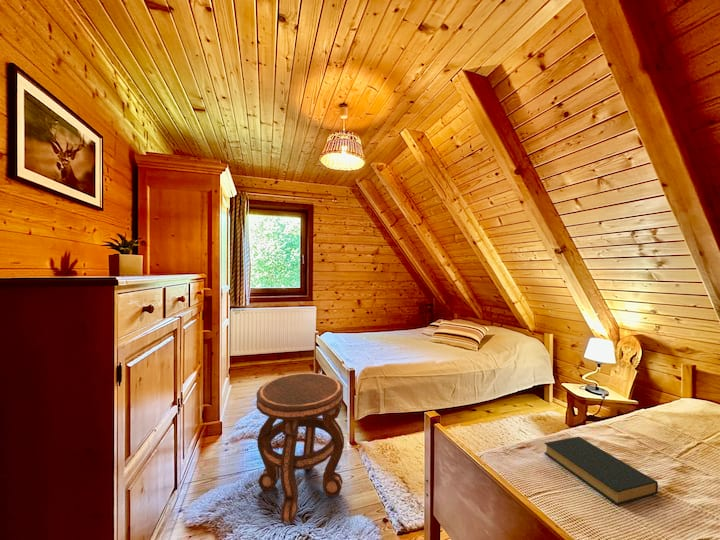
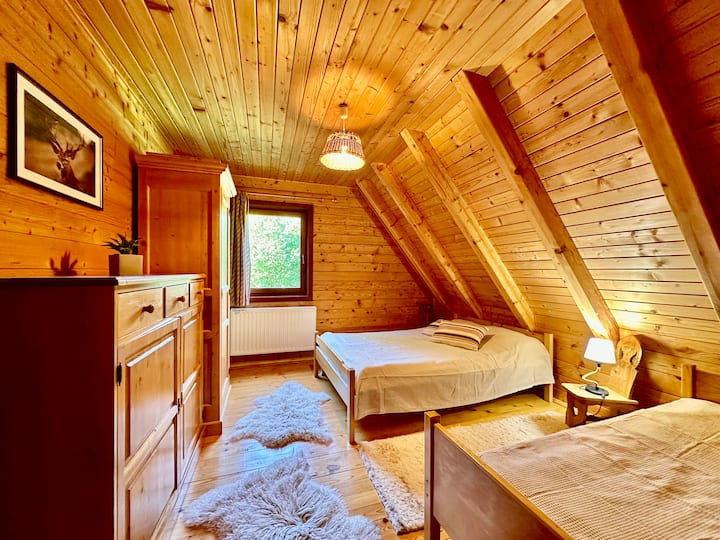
- side table (297, 436)
- hardback book (595, 465)
